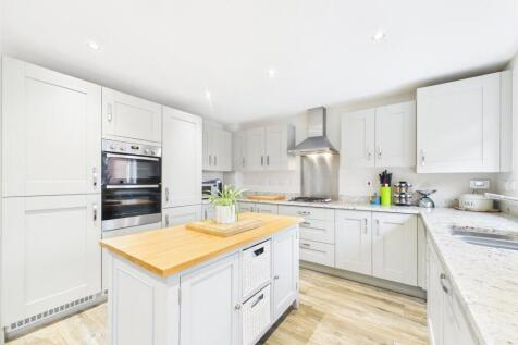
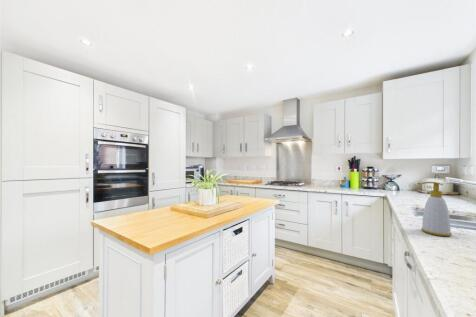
+ soap bottle (435, 207)
